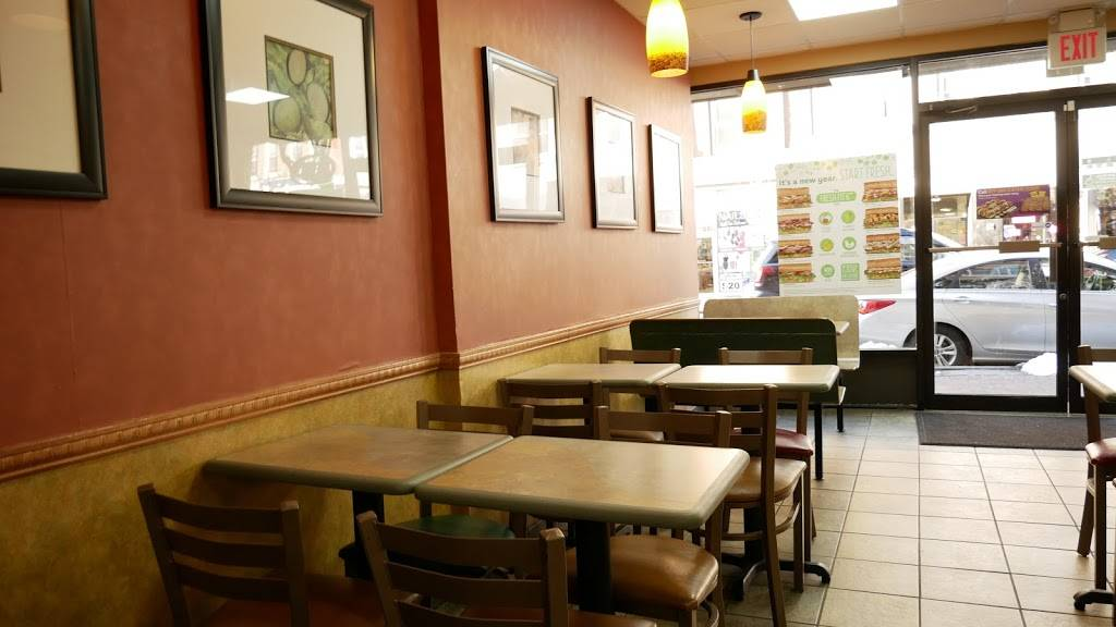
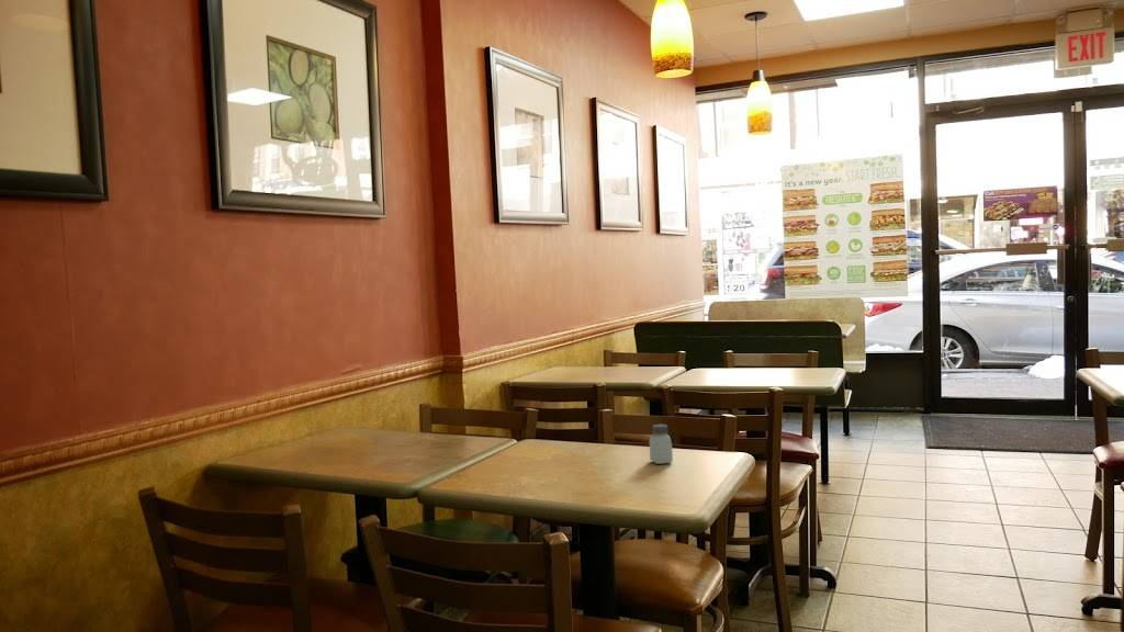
+ saltshaker (660, 443)
